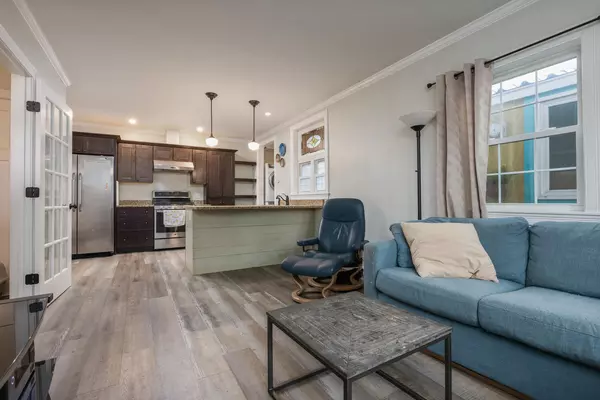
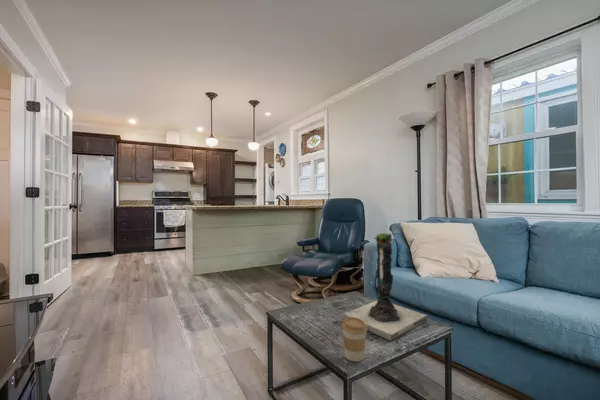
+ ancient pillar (384, 272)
+ coffee cup (354, 338)
